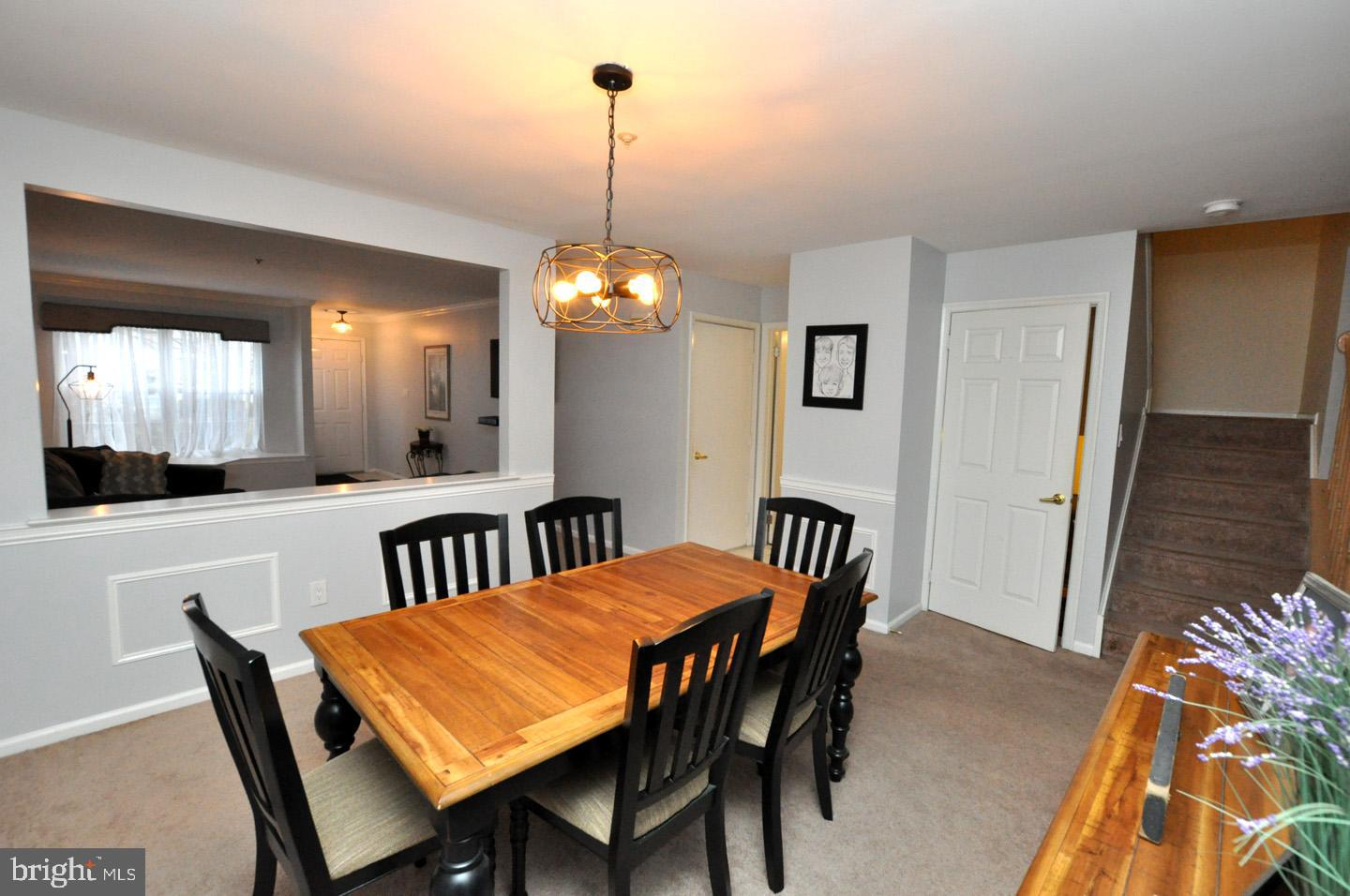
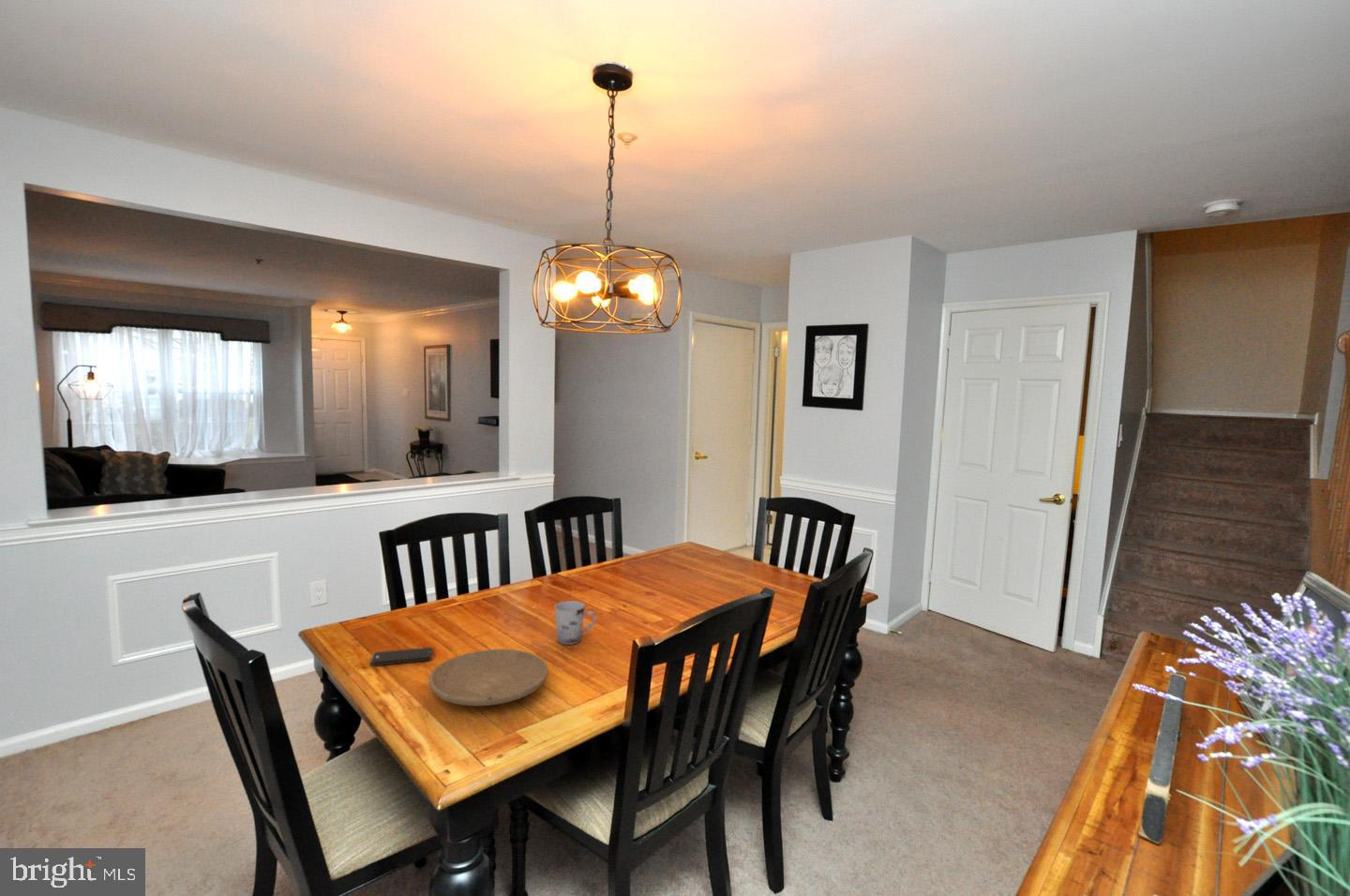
+ cup (575, 622)
+ plate (489, 680)
+ smartphone (402, 656)
